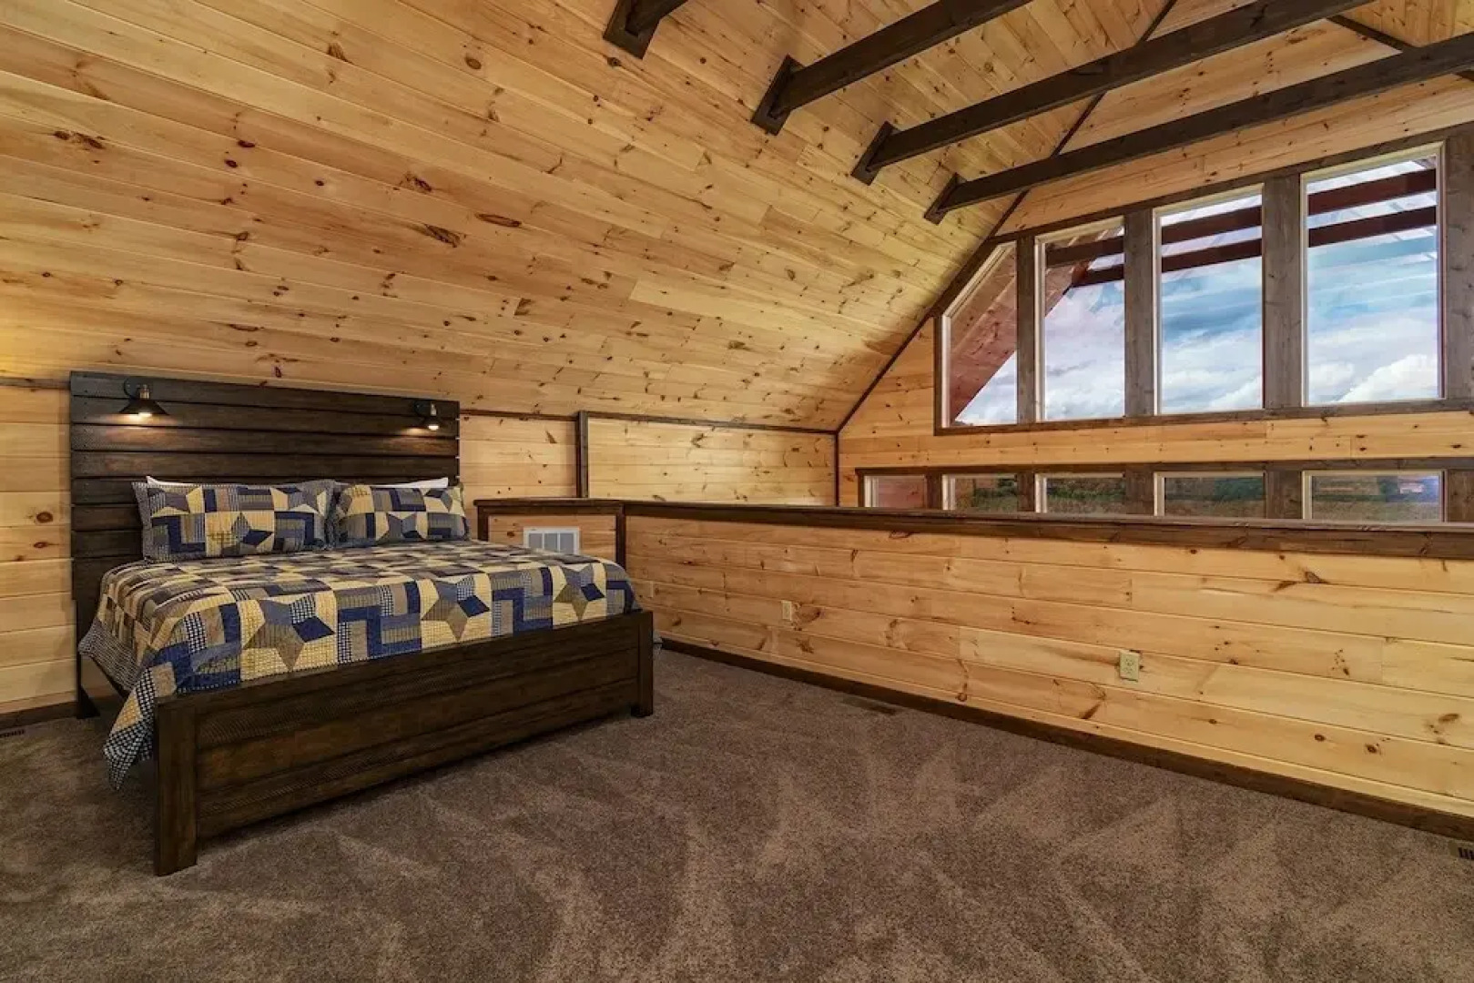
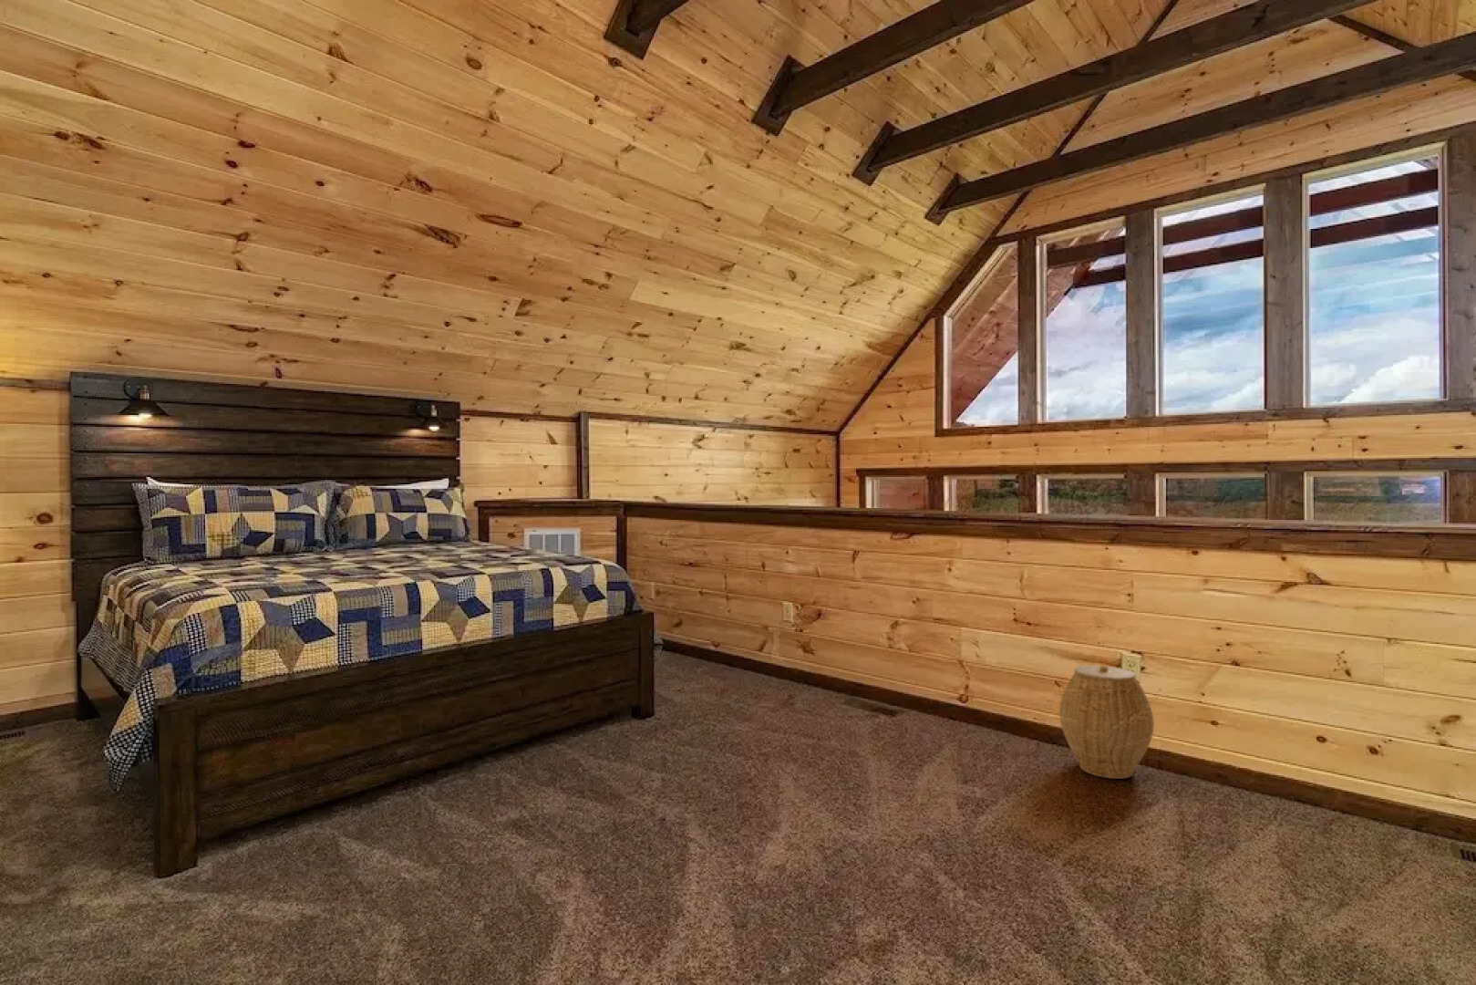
+ woven basket (1105, 717)
